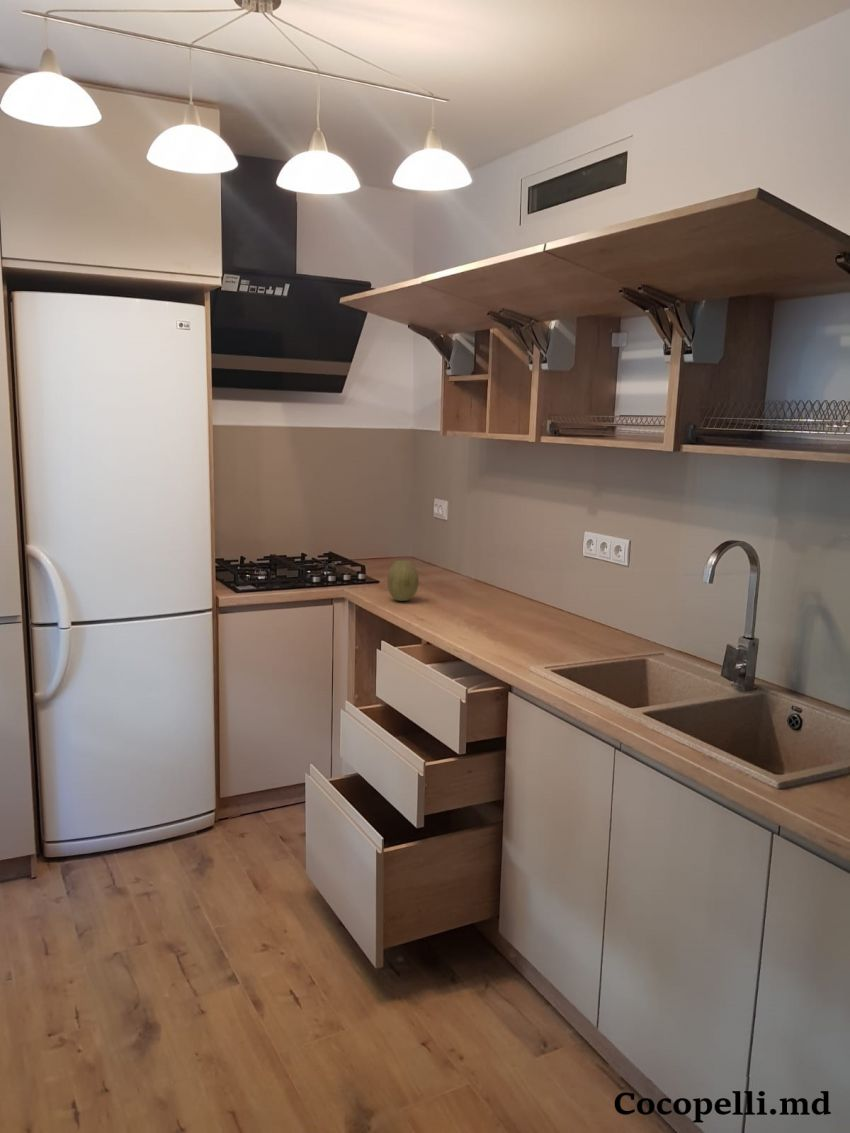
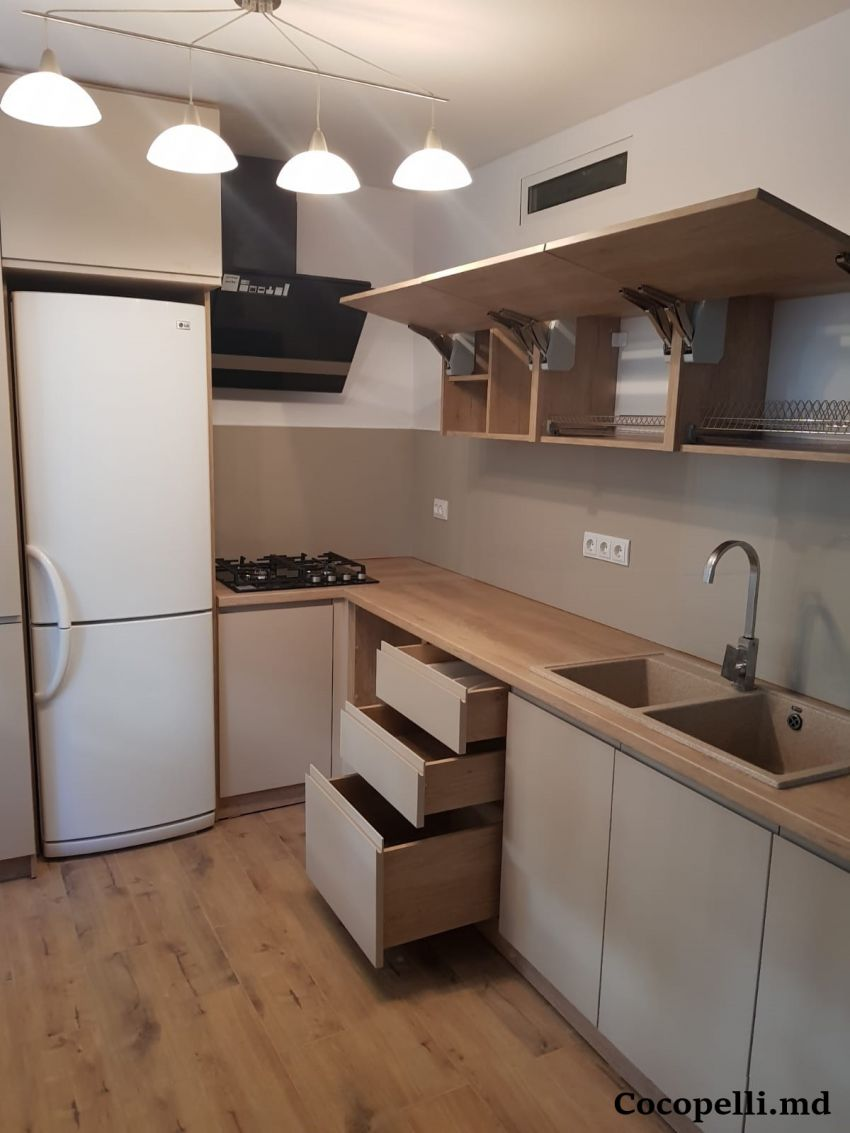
- fruit (403, 580)
